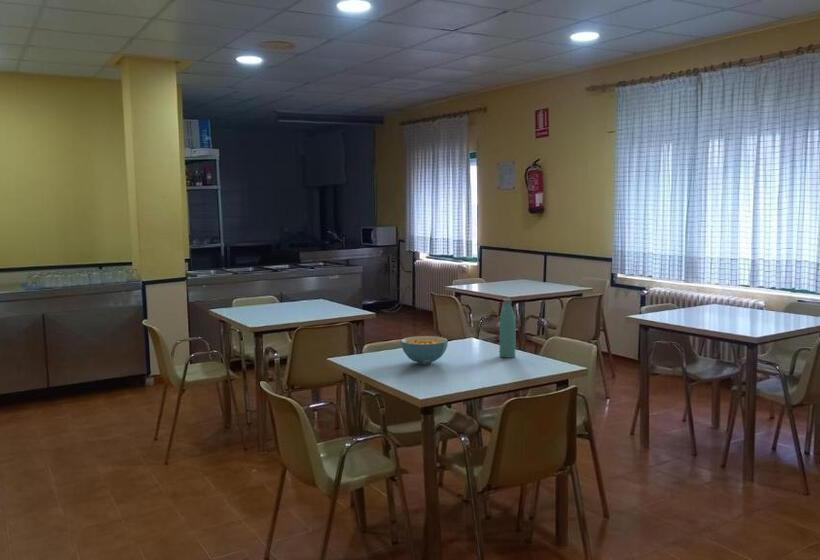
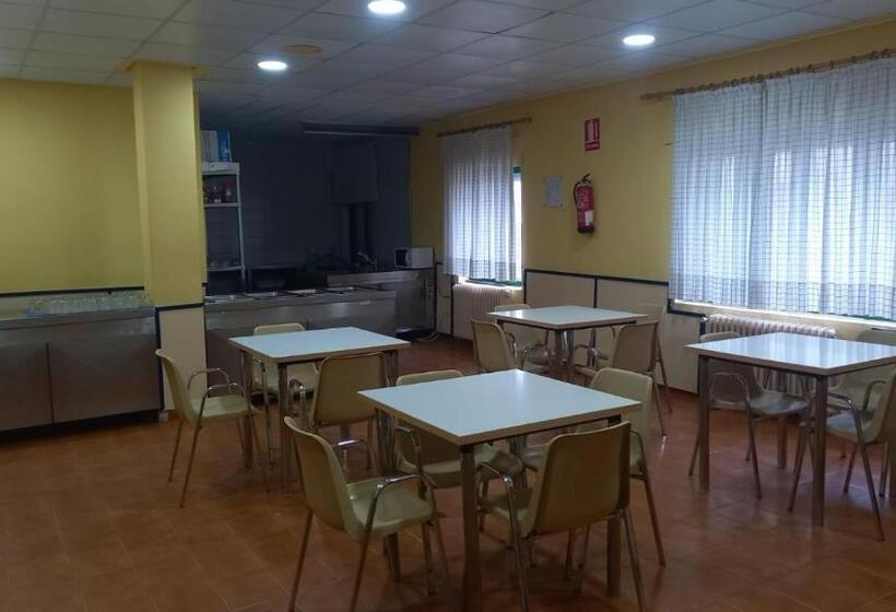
- bottle (507, 327)
- cereal bowl (424, 351)
